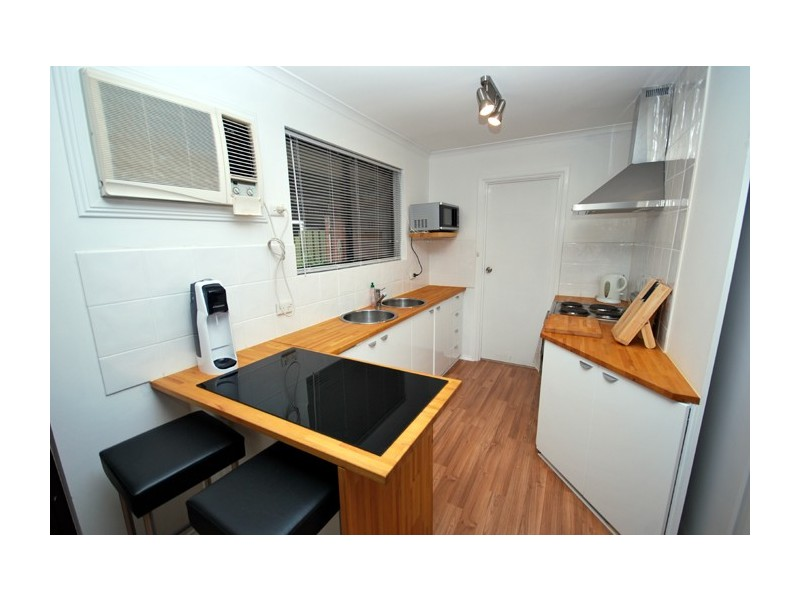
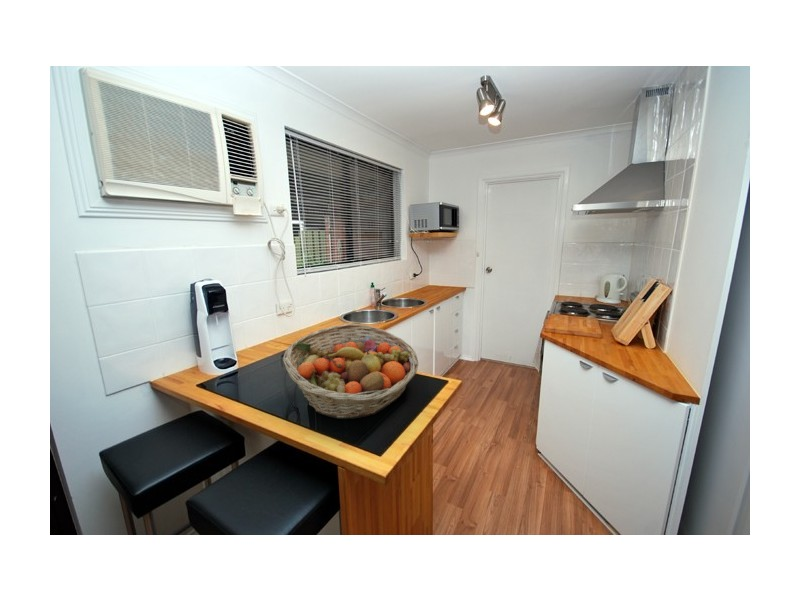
+ fruit basket (356, 365)
